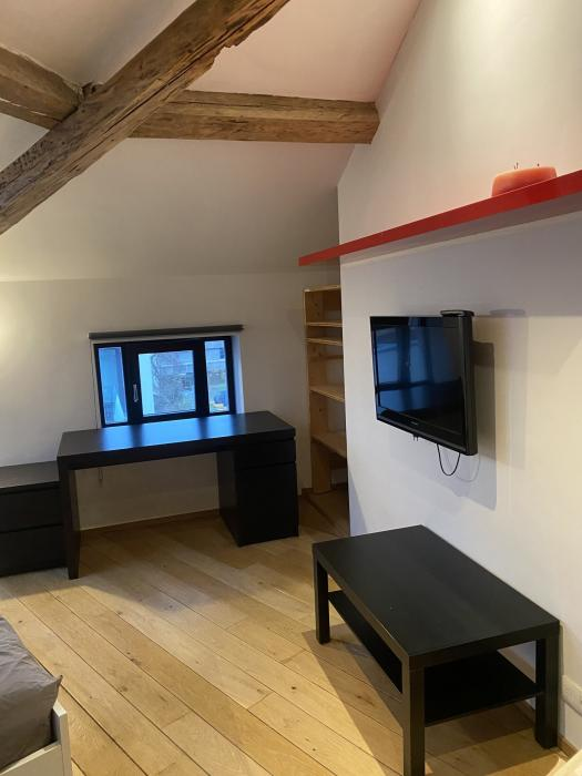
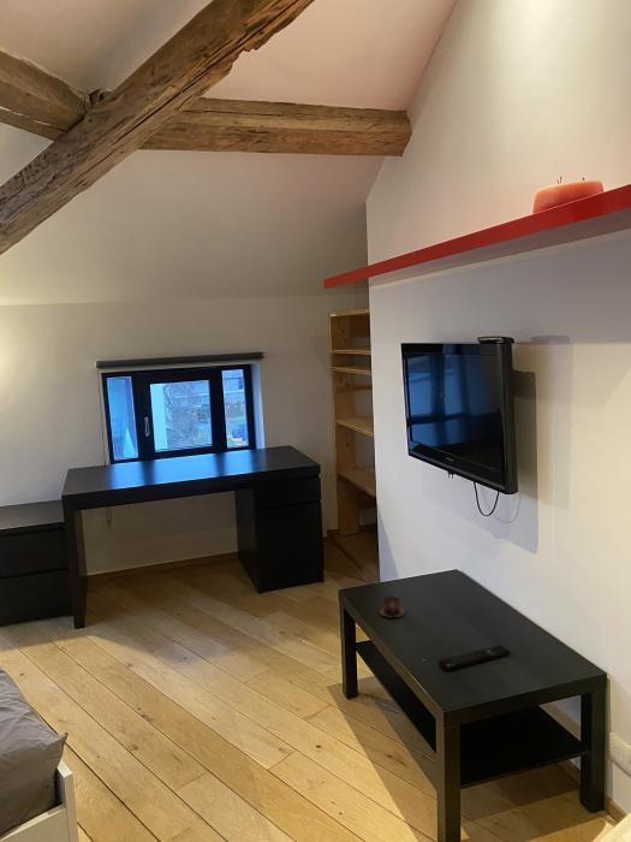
+ cup (392, 606)
+ remote control (474, 658)
